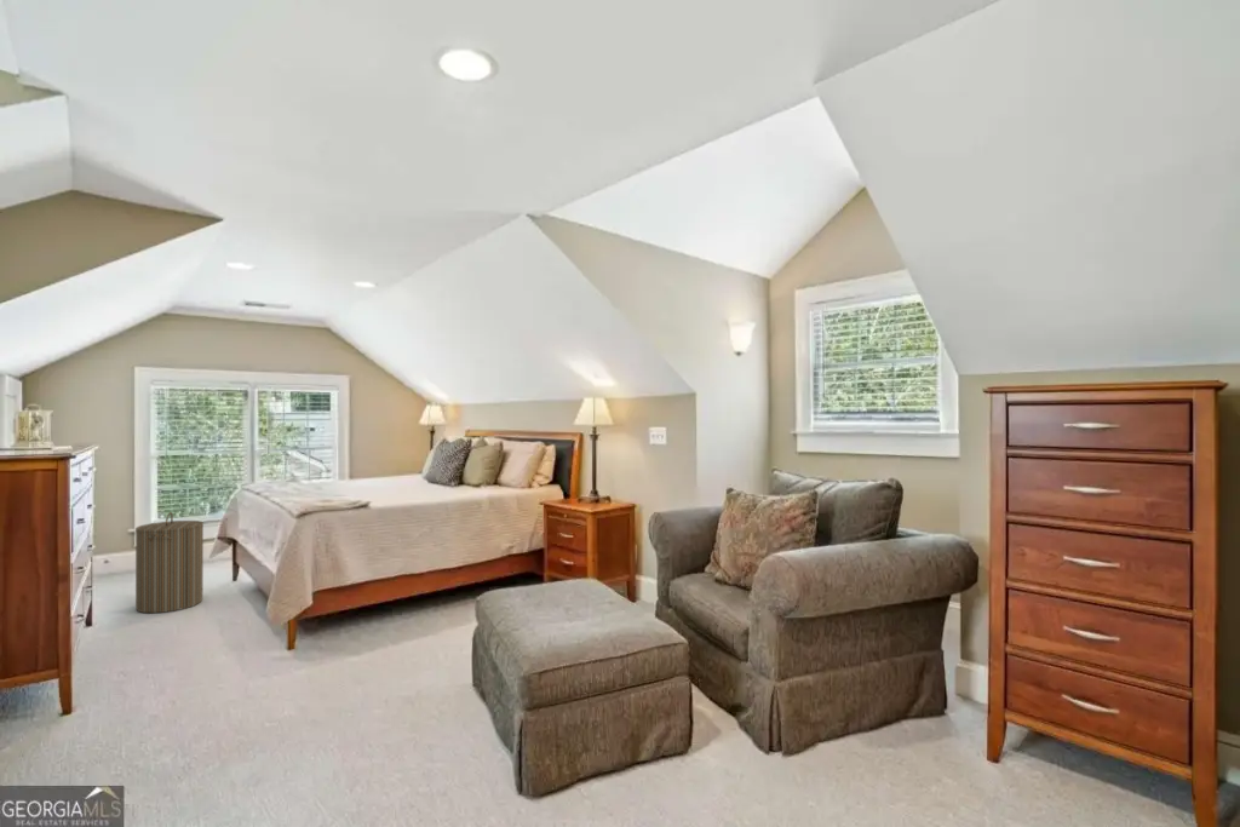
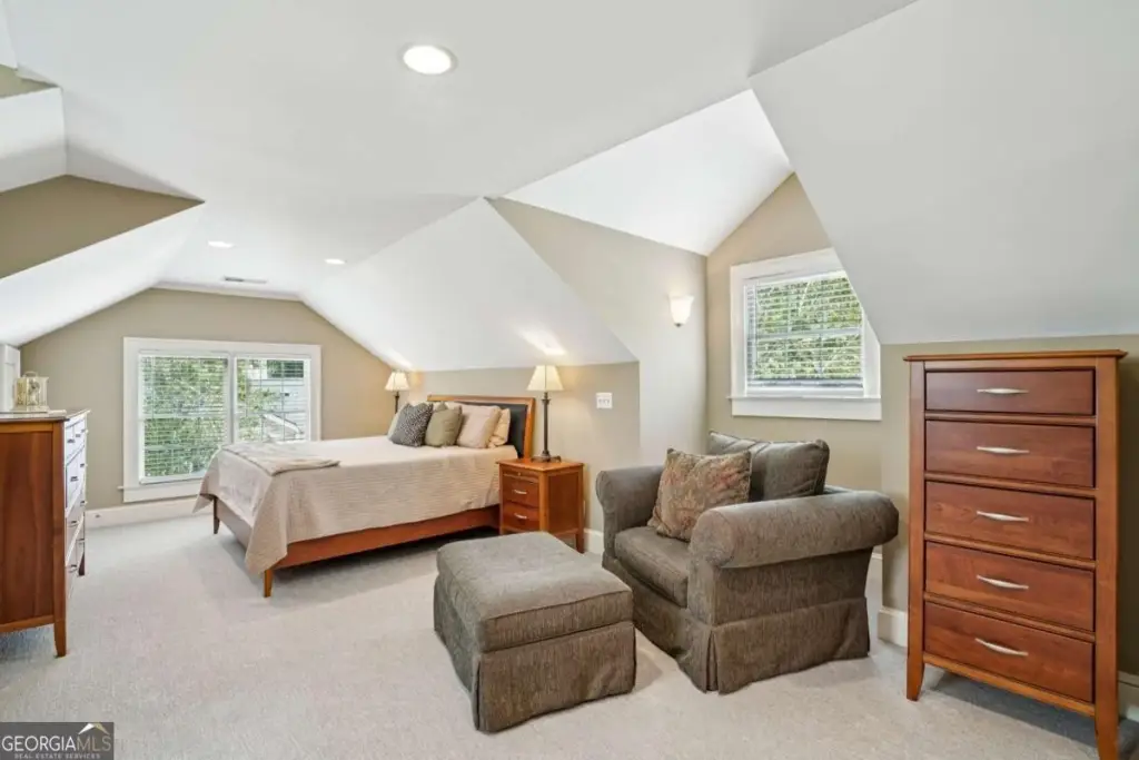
- laundry hamper (170, 558)
